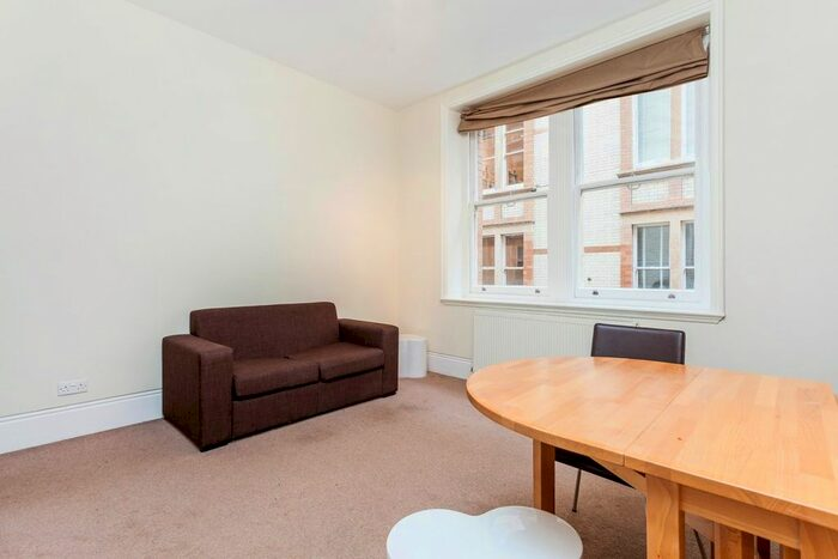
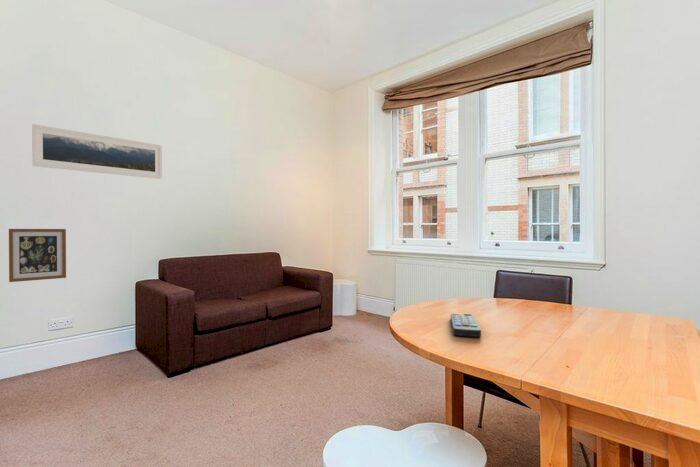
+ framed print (104, 154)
+ remote control (464, 323)
+ wall art (38, 254)
